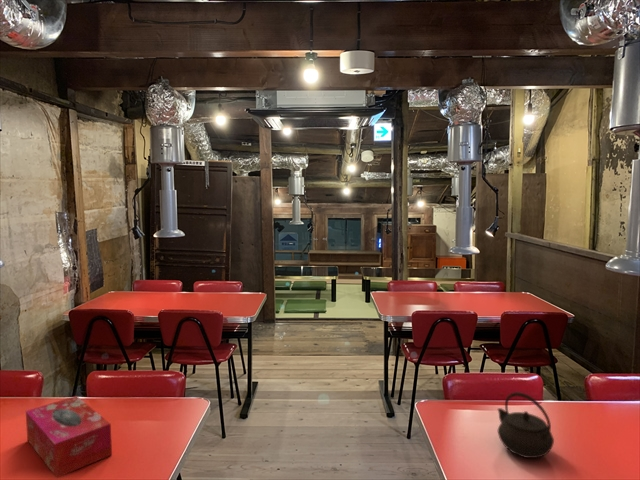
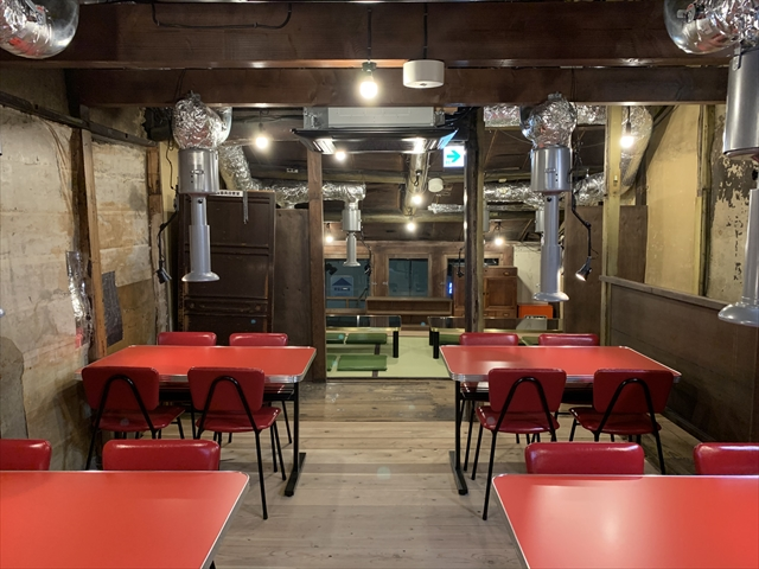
- tissue box (67, 432)
- kettle (522, 420)
